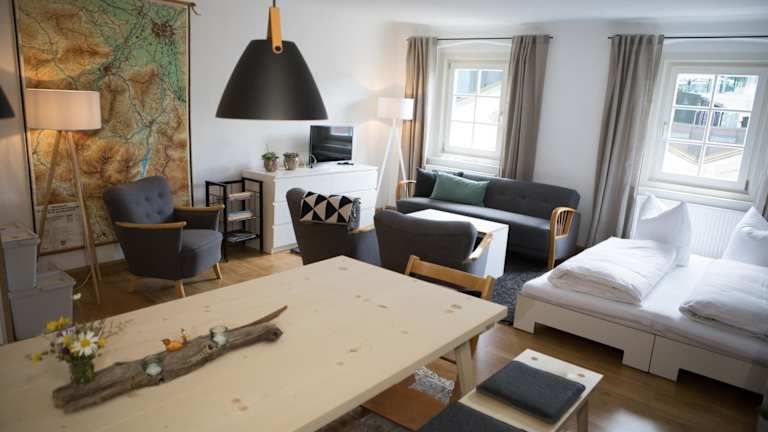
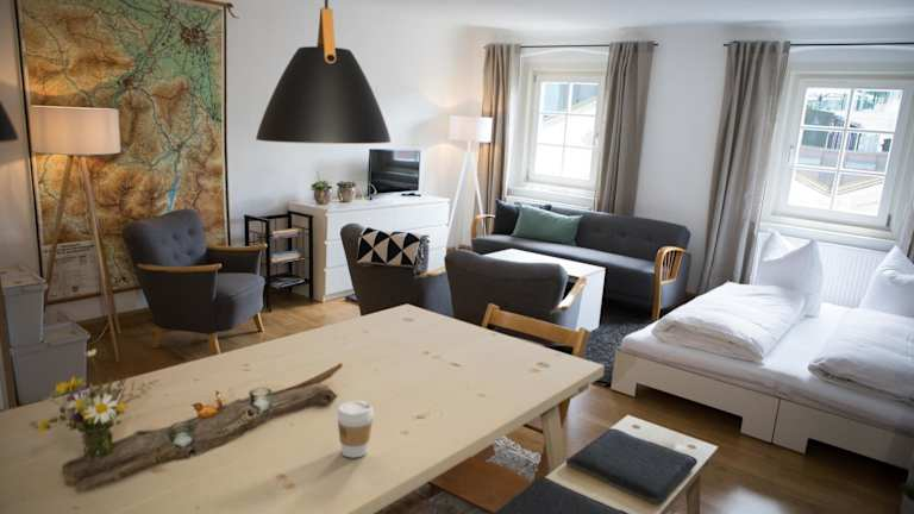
+ coffee cup (355, 428)
